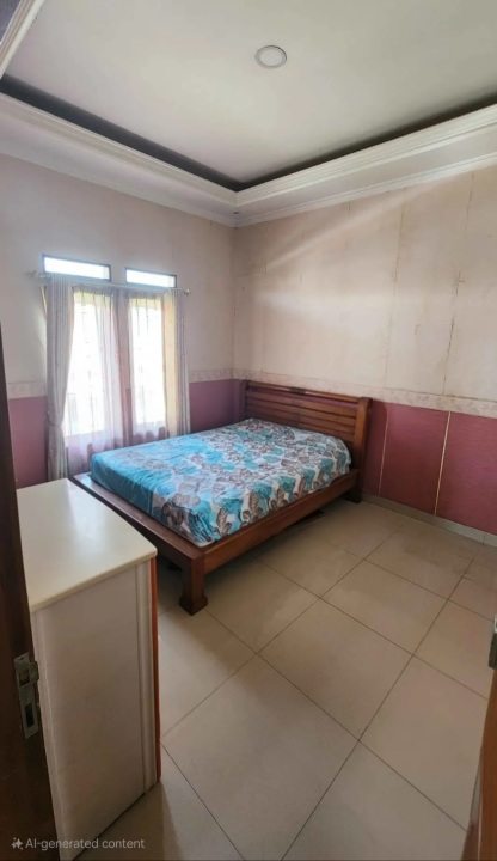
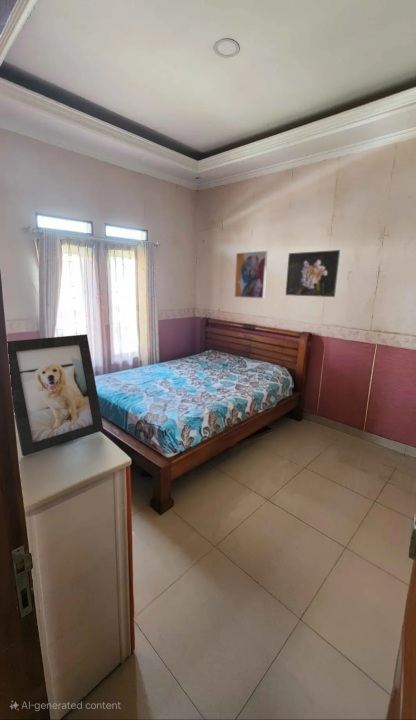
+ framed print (311, 274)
+ wall art (250, 275)
+ picture frame (53, 388)
